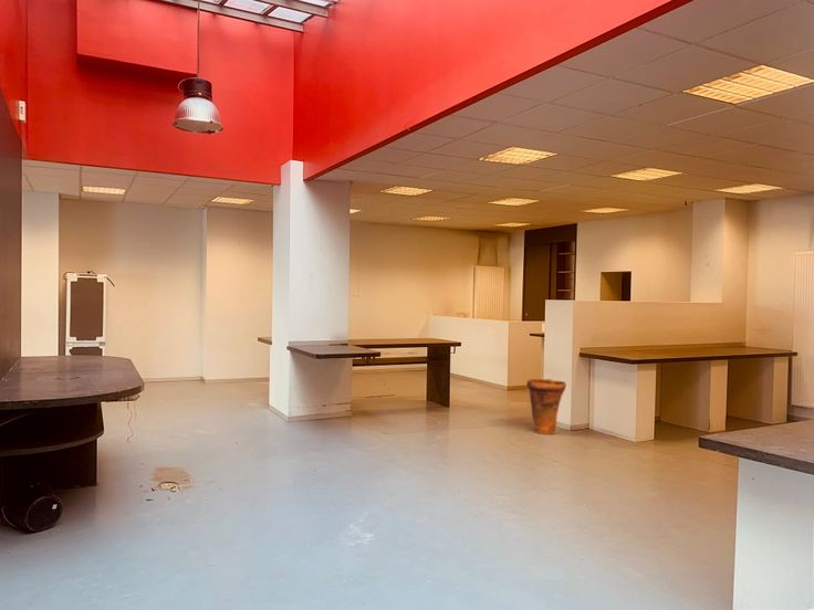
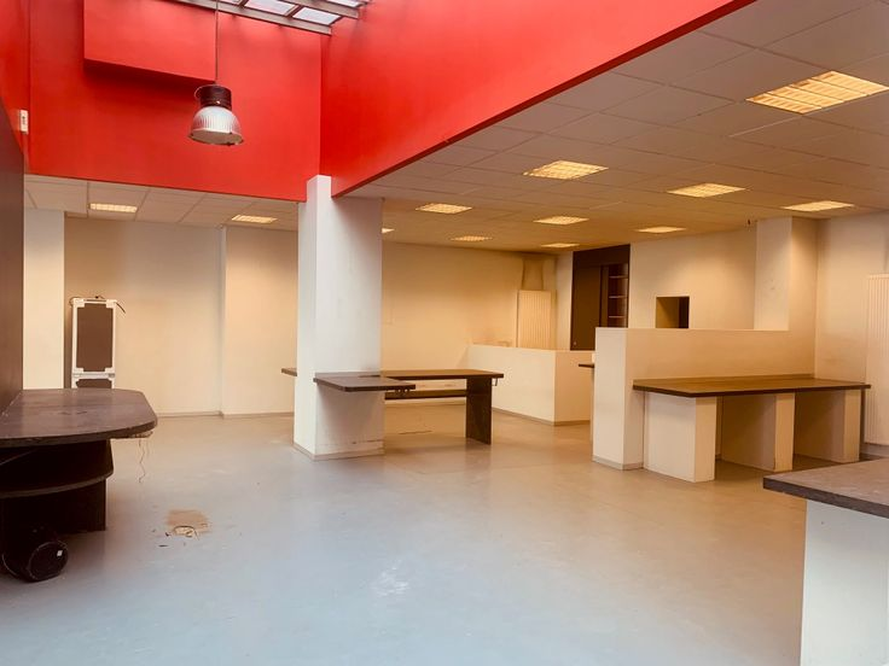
- trash bin (545, 406)
